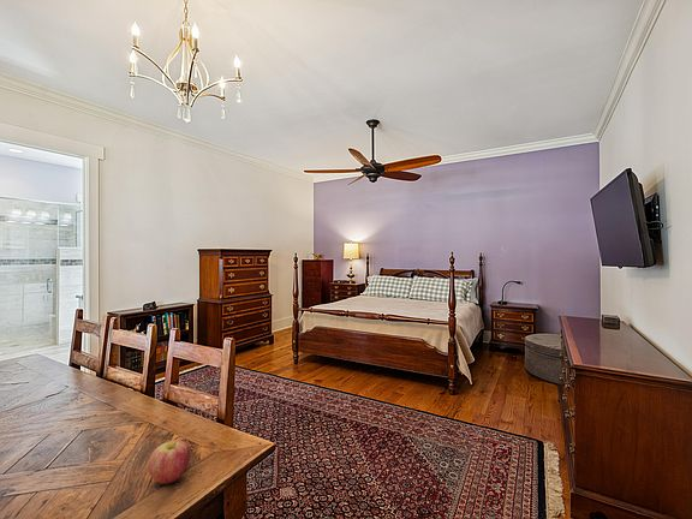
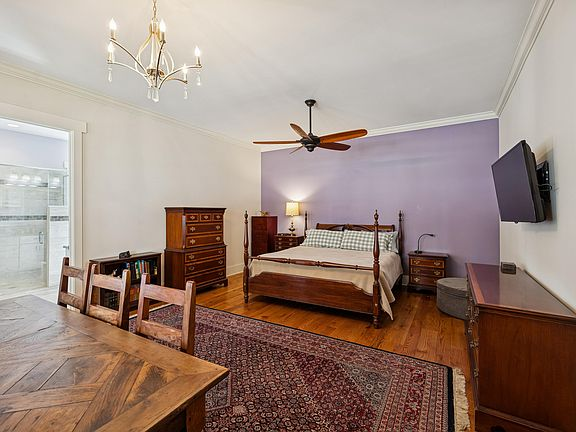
- apple (169, 460)
